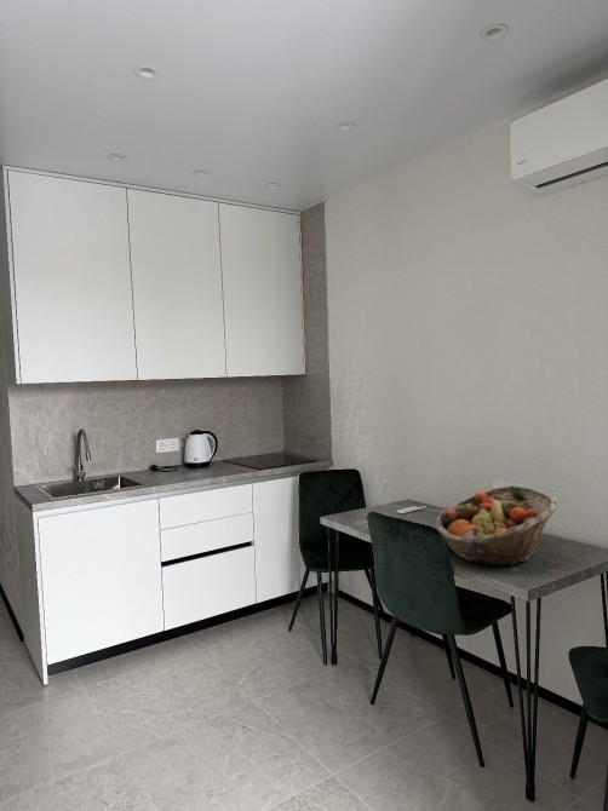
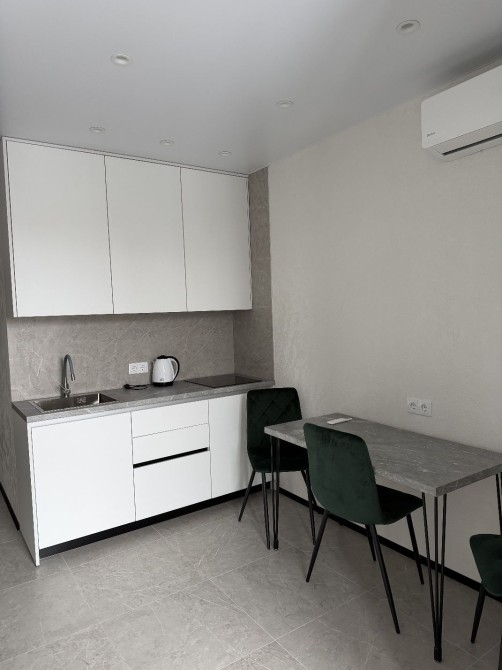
- fruit basket (494, 522)
